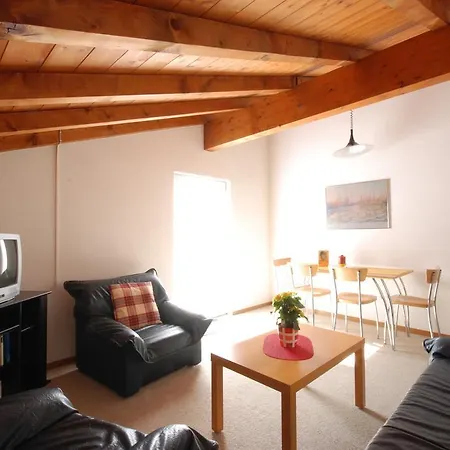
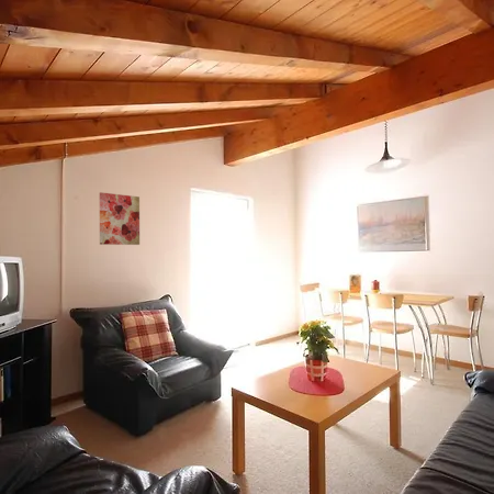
+ wall art (120, 220)
